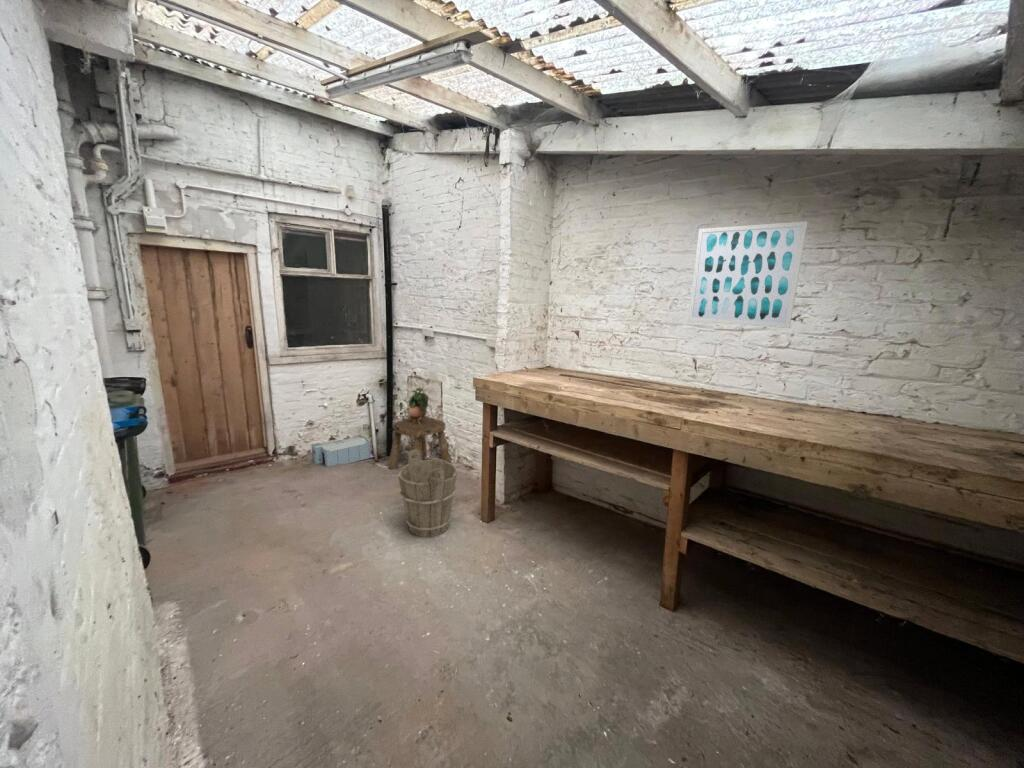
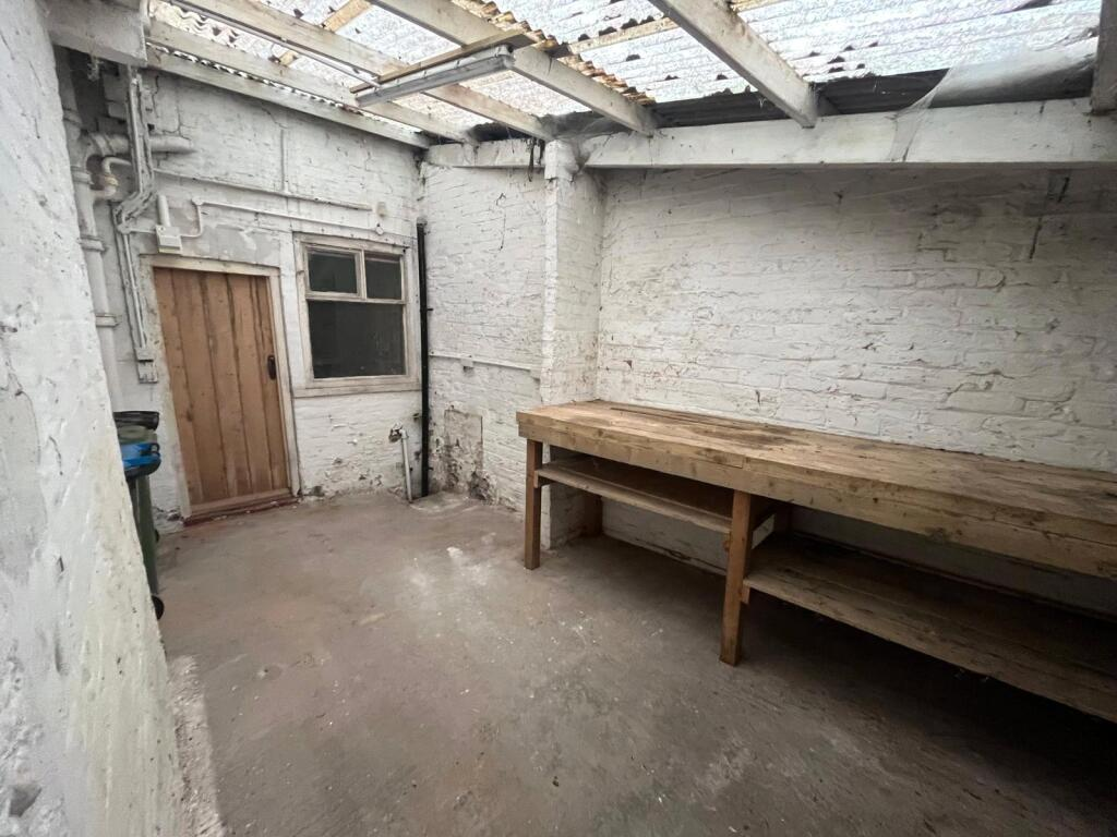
- bucket (428, 493)
- wall art (742, 276)
- stool (419, 445)
- storage bin (340, 451)
- potted plant (419, 405)
